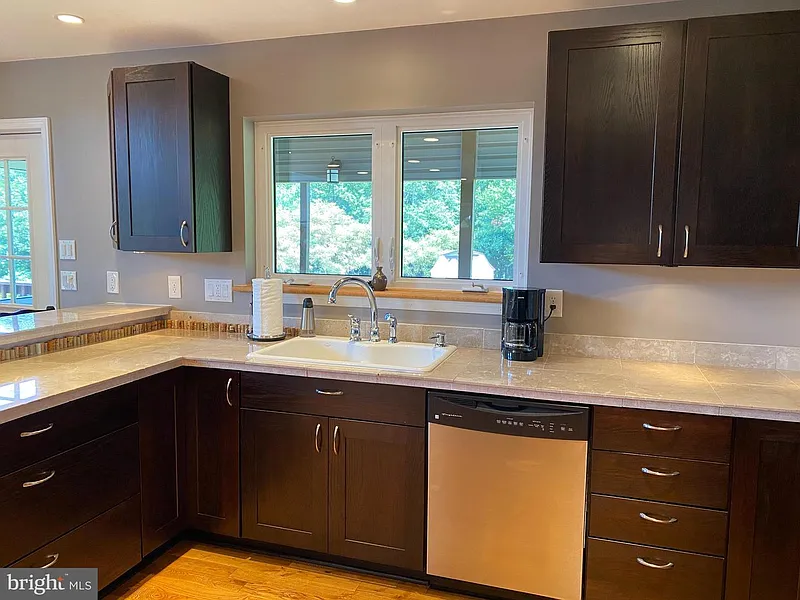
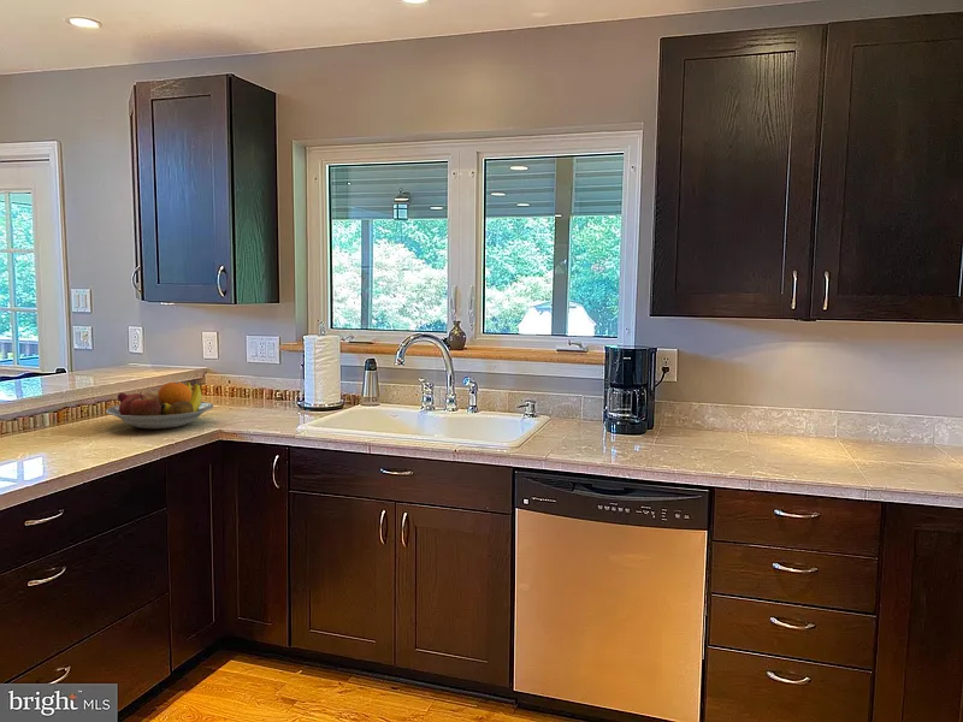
+ fruit bowl (160, 403)
